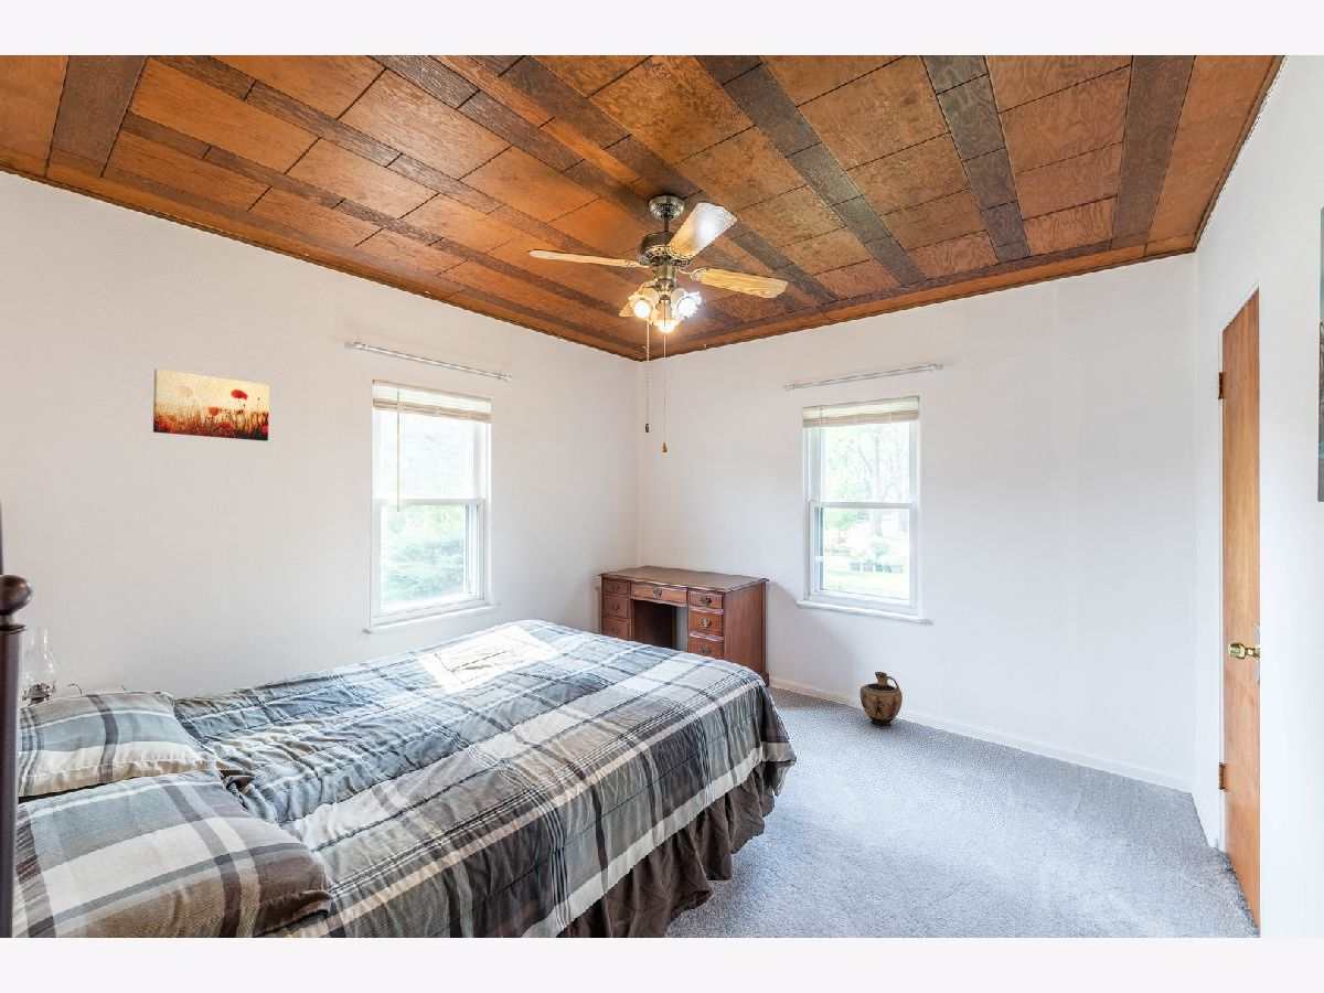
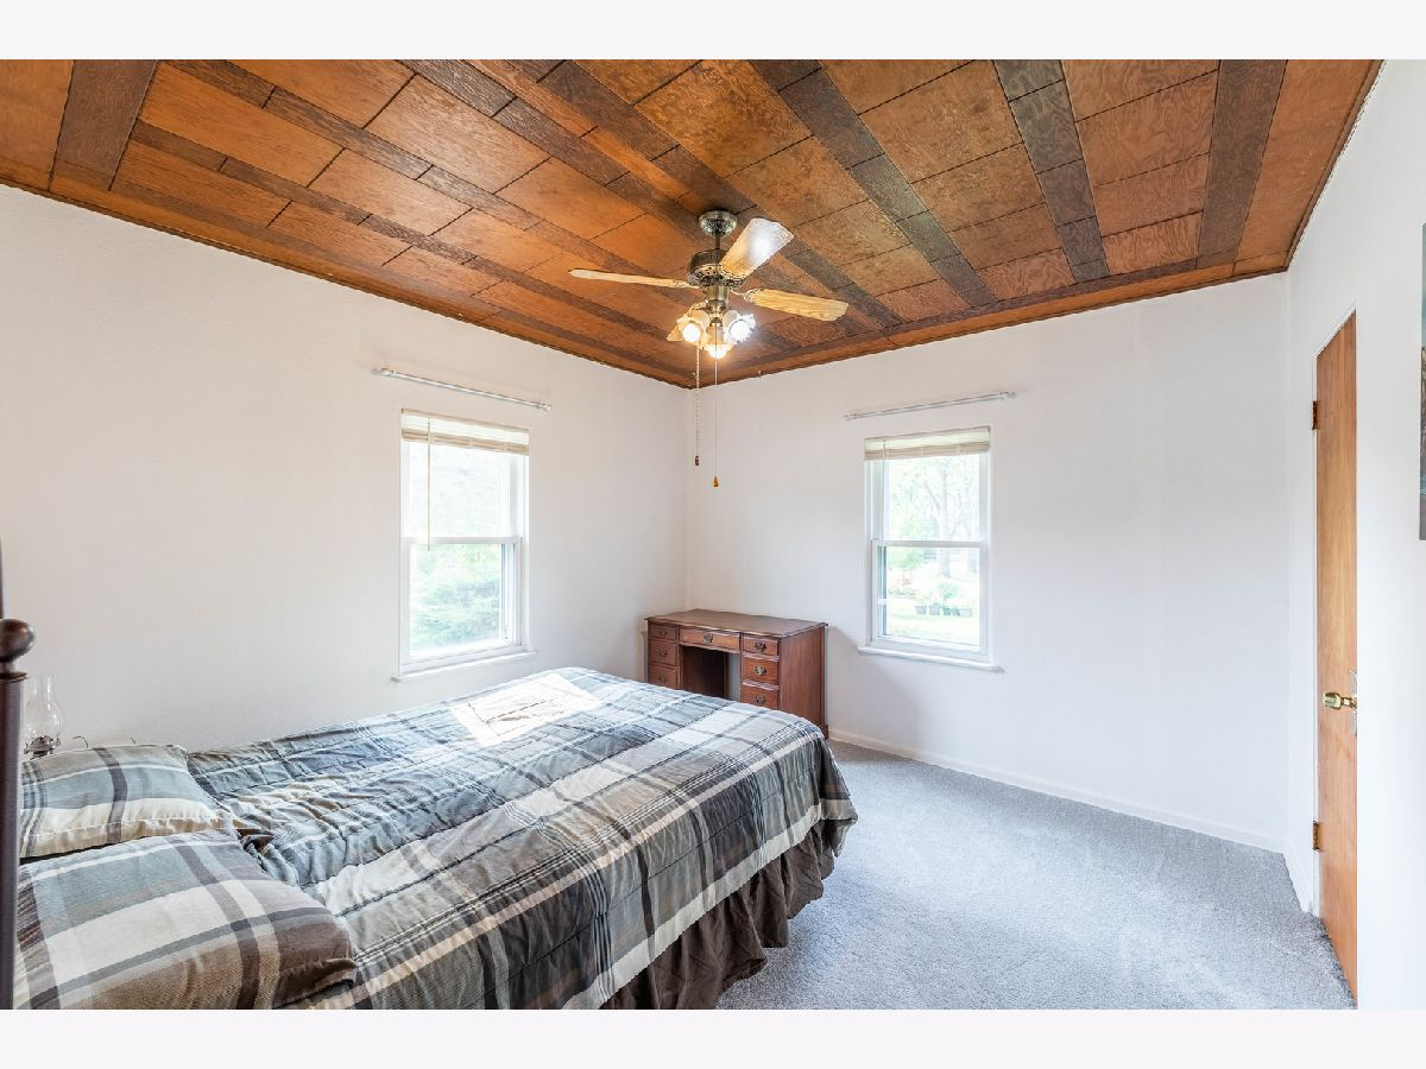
- wall art (214, 407)
- ceramic jug (880, 698)
